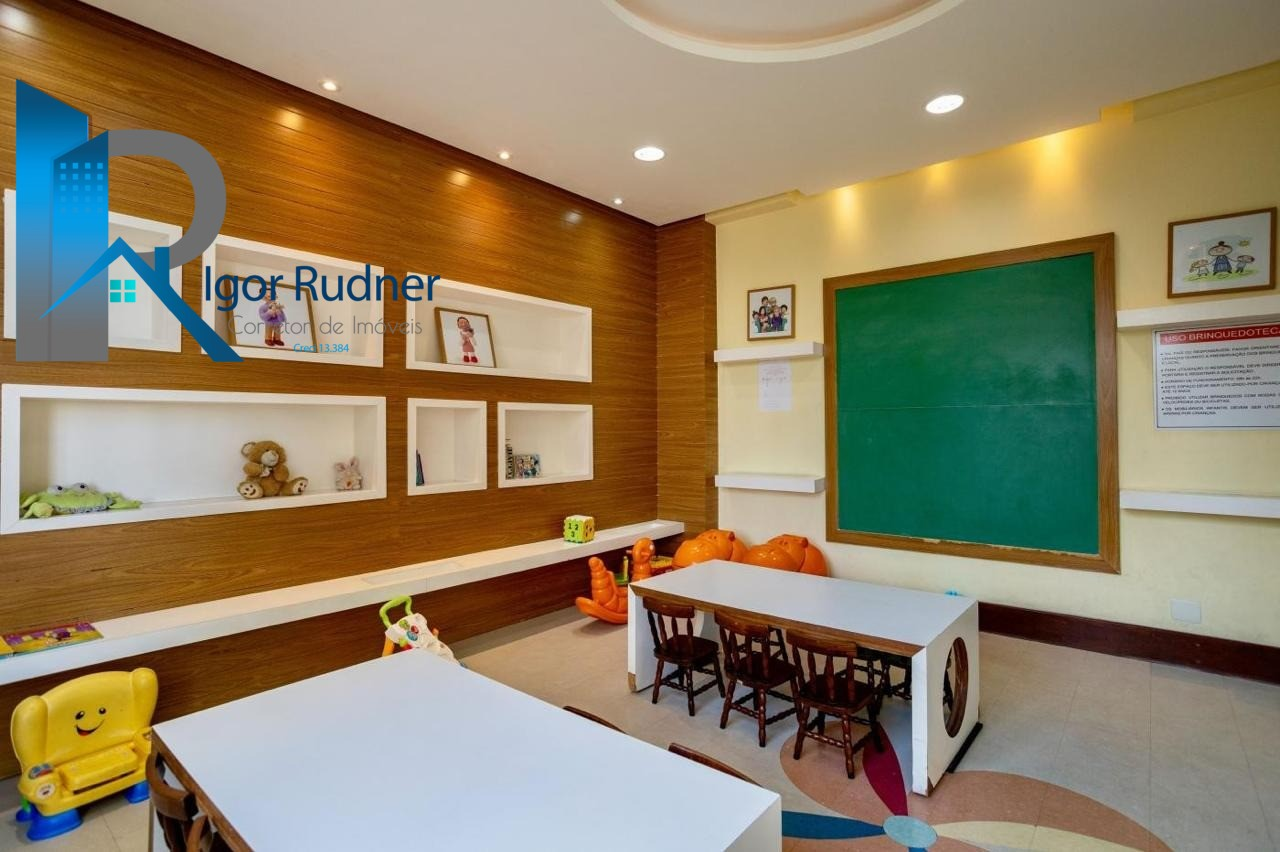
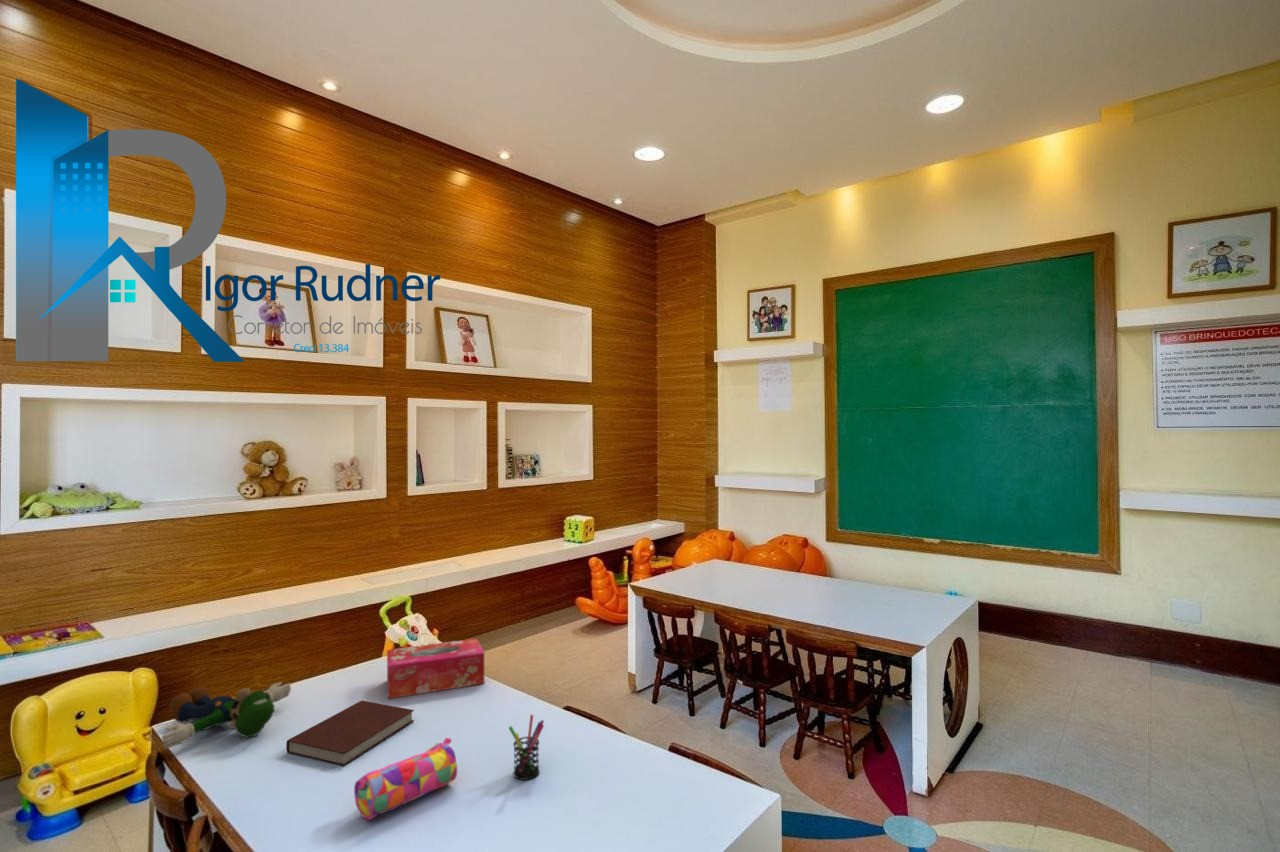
+ plush toy (225, 706)
+ pencil case (408, 777)
+ tissue box (435, 666)
+ pen holder (522, 746)
+ notebook (353, 730)
